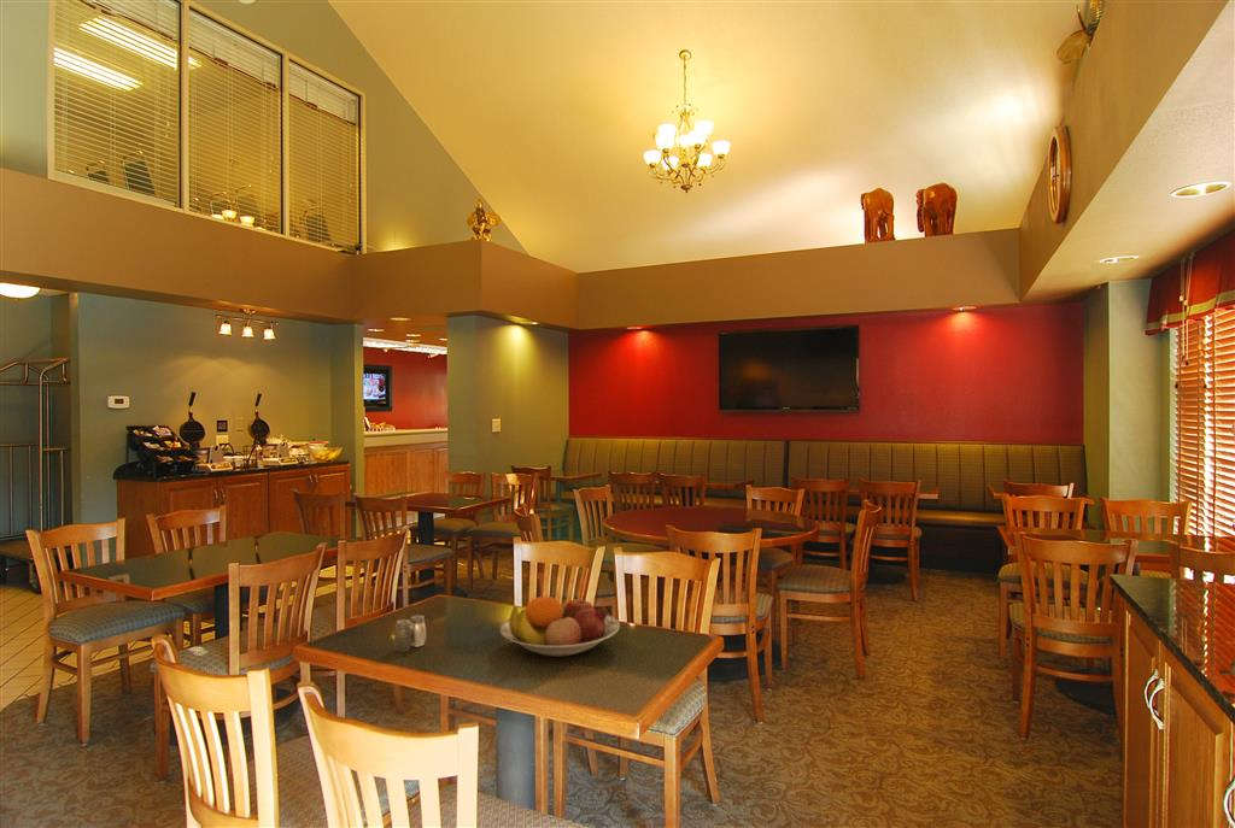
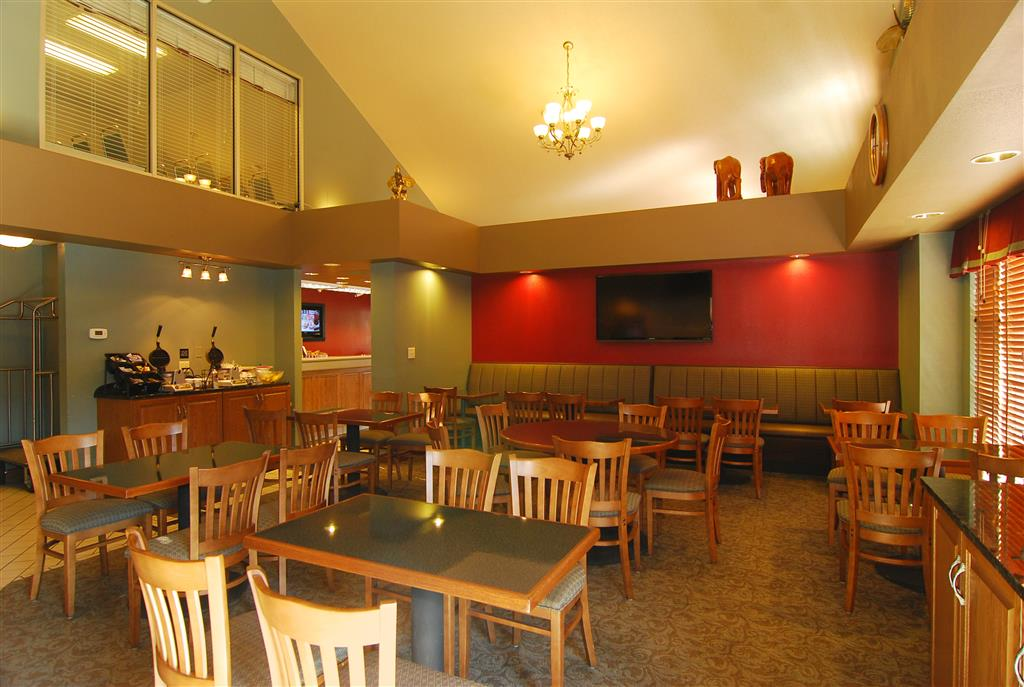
- salt and pepper shaker (410, 632)
- fruit bowl (560, 621)
